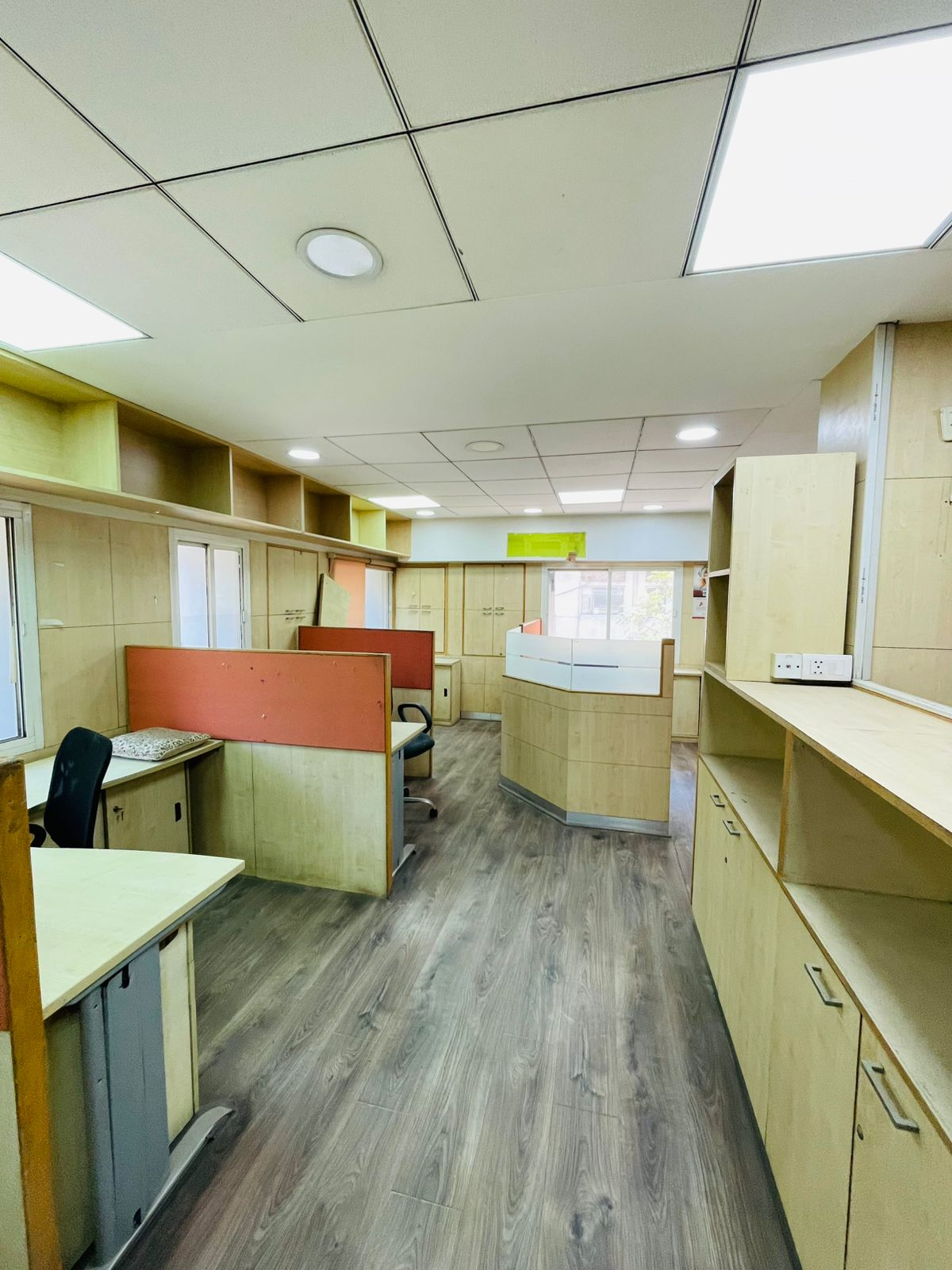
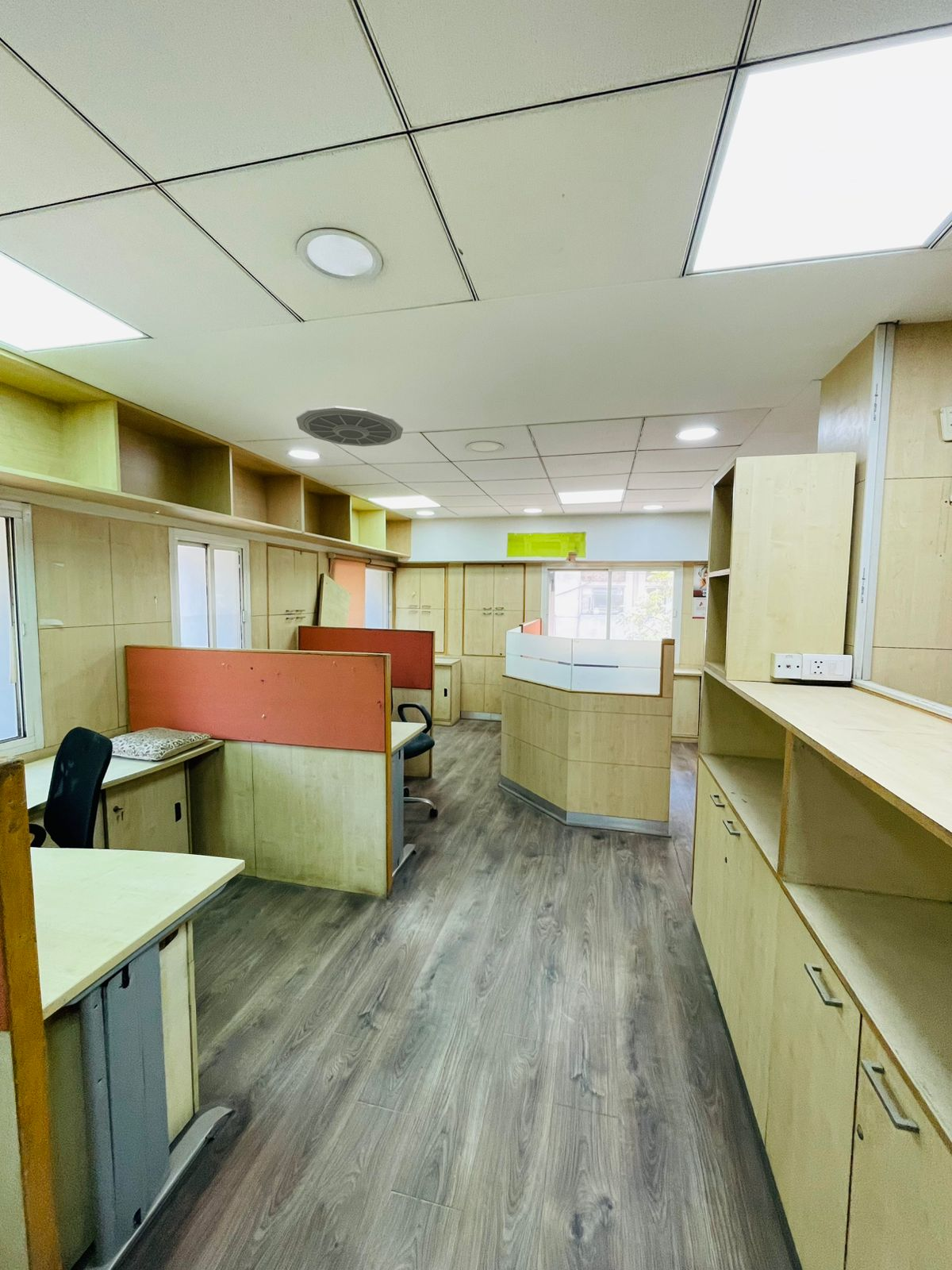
+ ceiling vent (351, 430)
